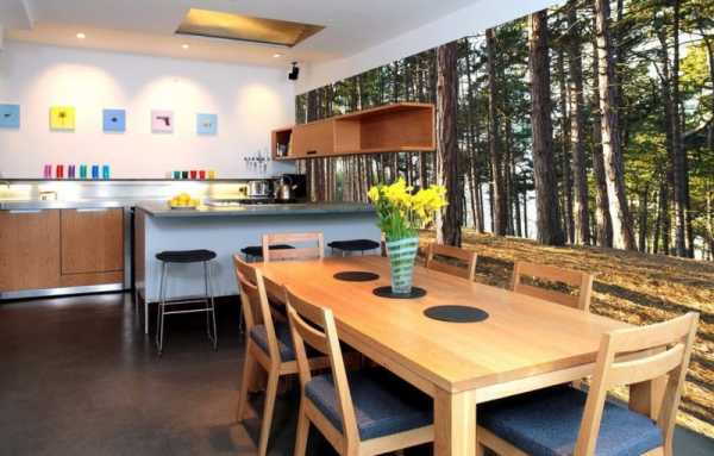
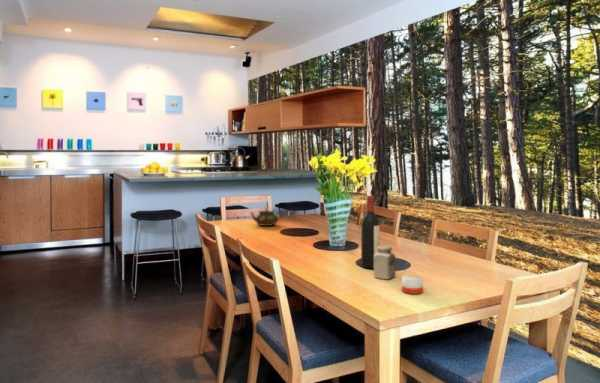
+ salt shaker (384, 261)
+ teapot (266, 216)
+ candle (412, 277)
+ wine bottle (370, 231)
